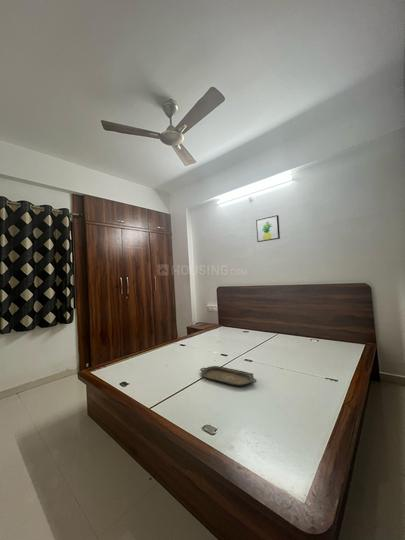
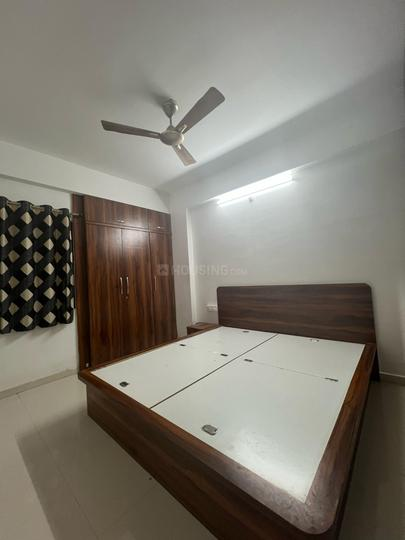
- serving tray (226, 376)
- wall art (267, 229)
